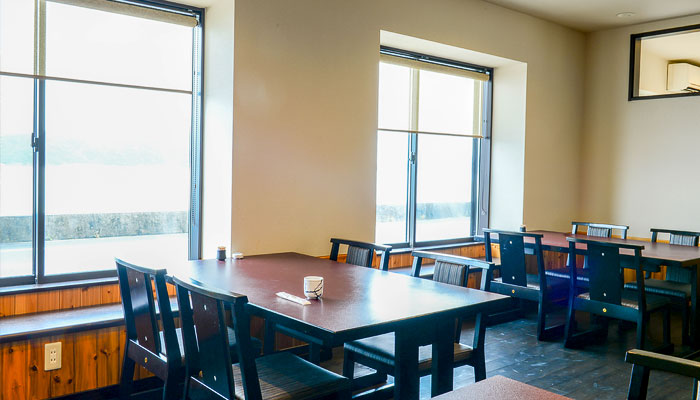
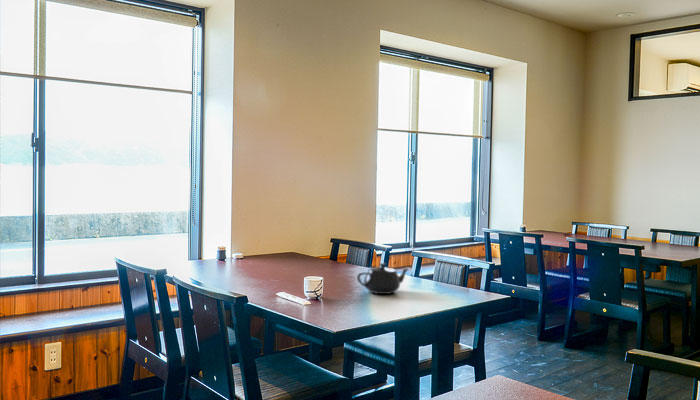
+ teapot (383, 277)
